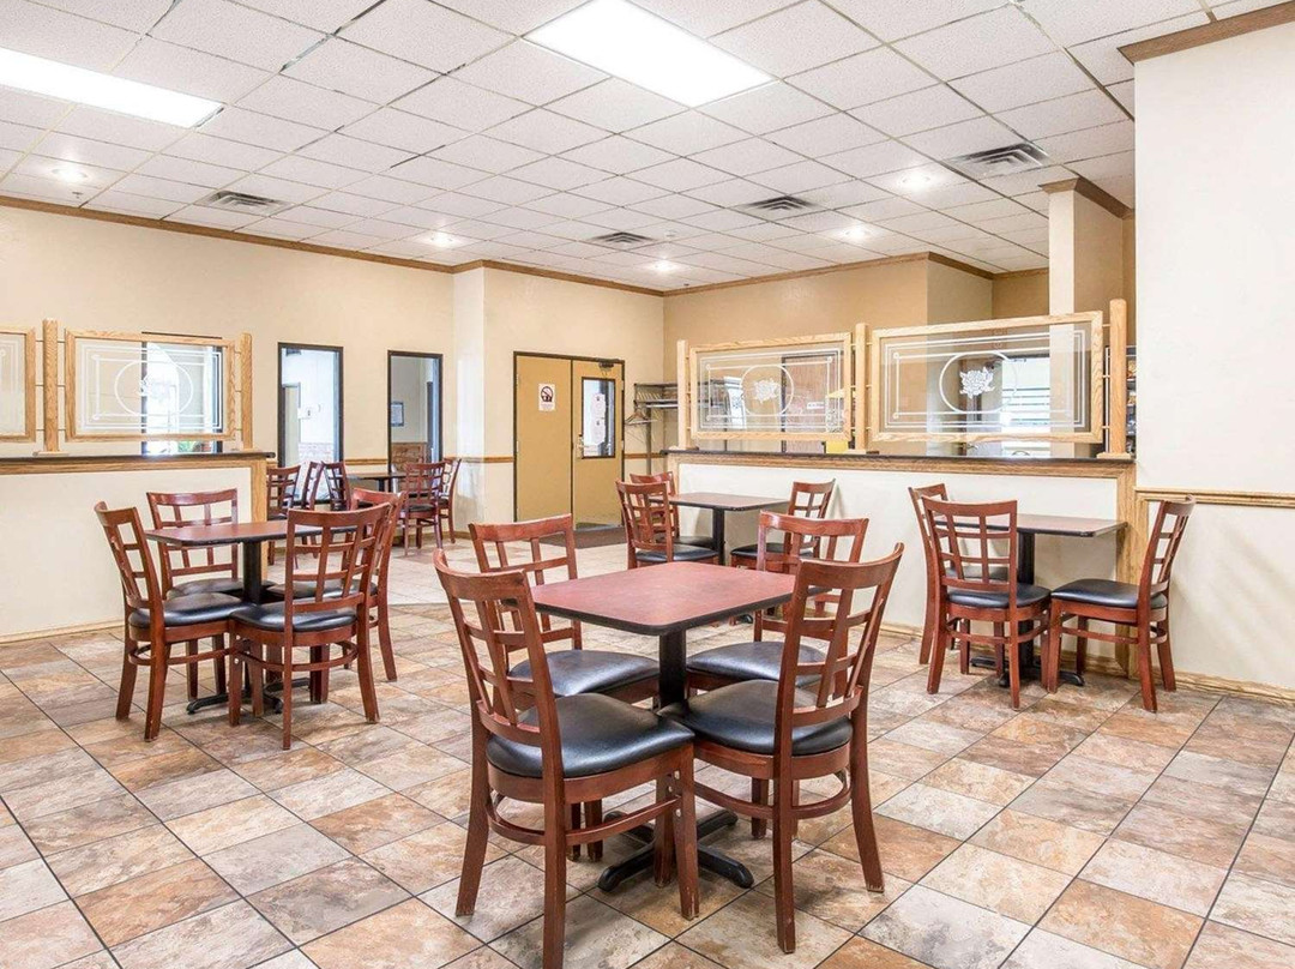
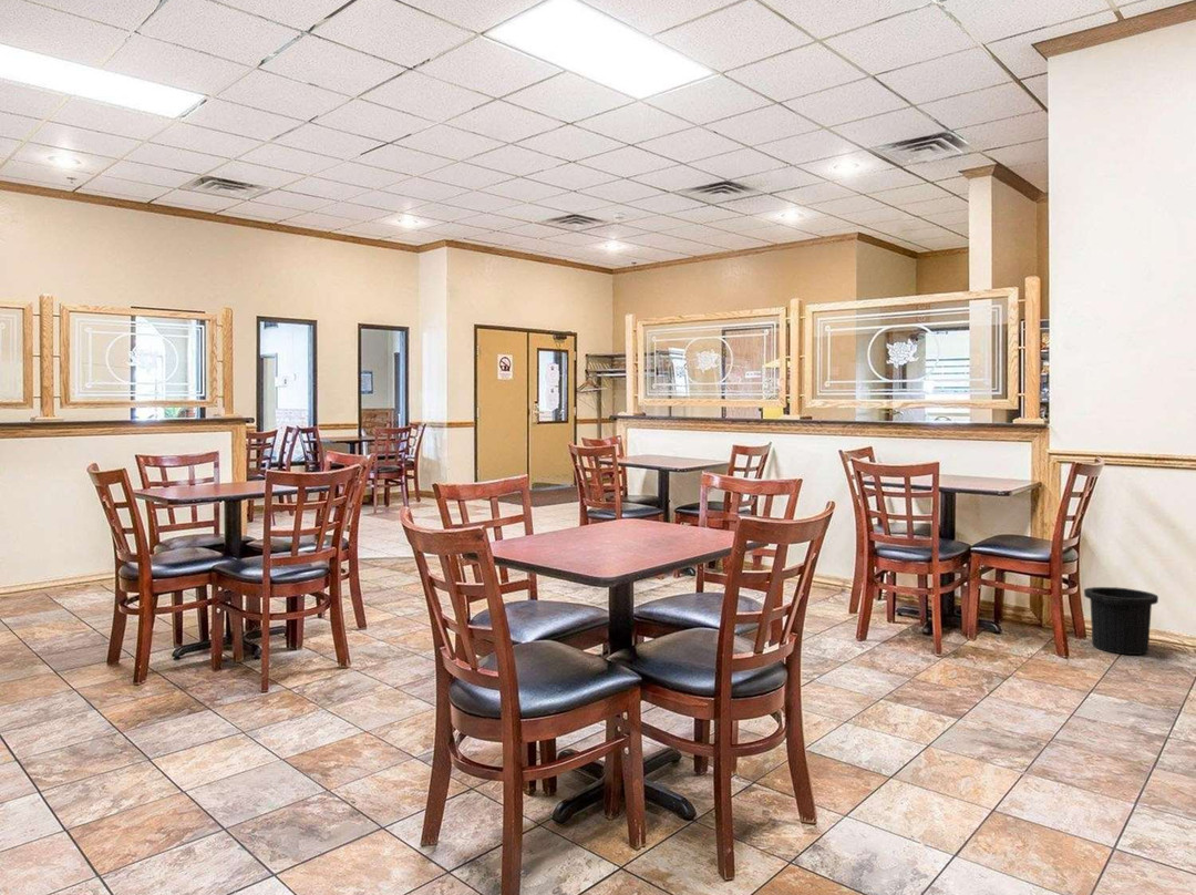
+ trash can (1120, 620)
